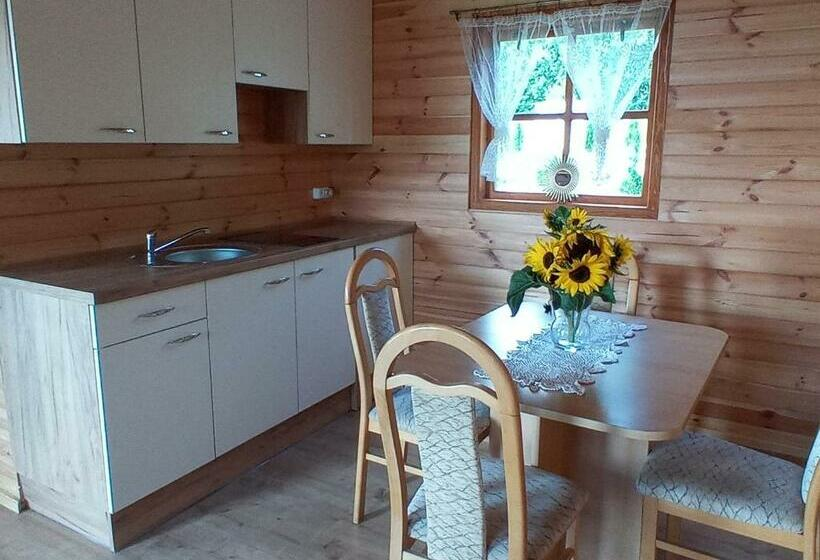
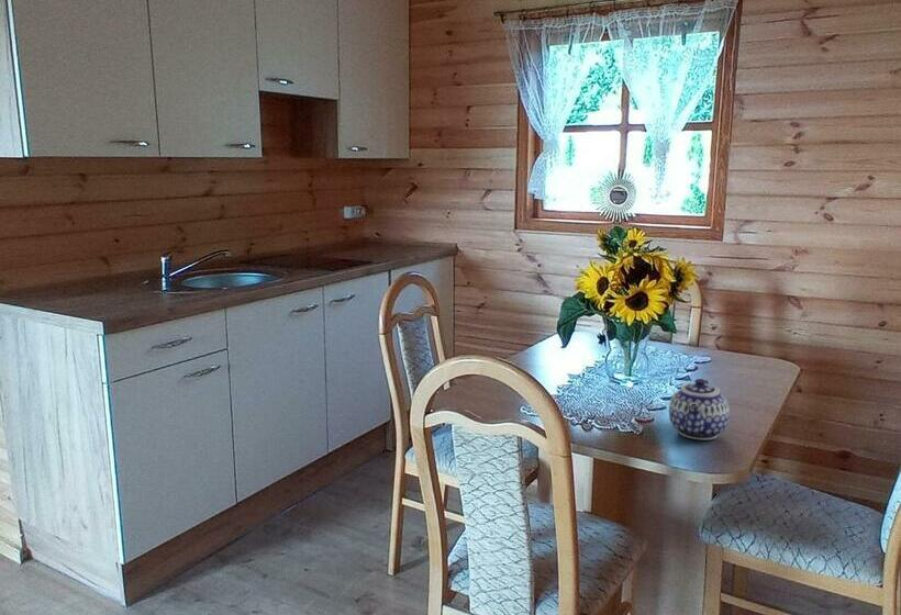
+ teapot (699, 405)
